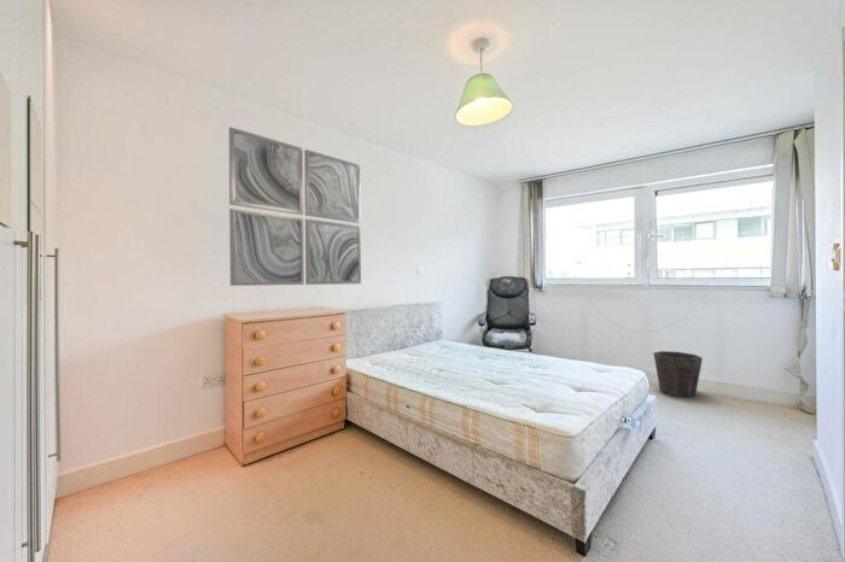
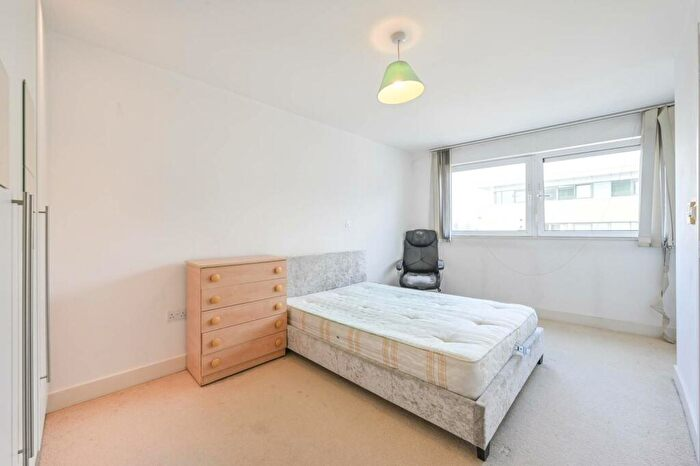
- waste bin (676, 373)
- wall art (305, 215)
